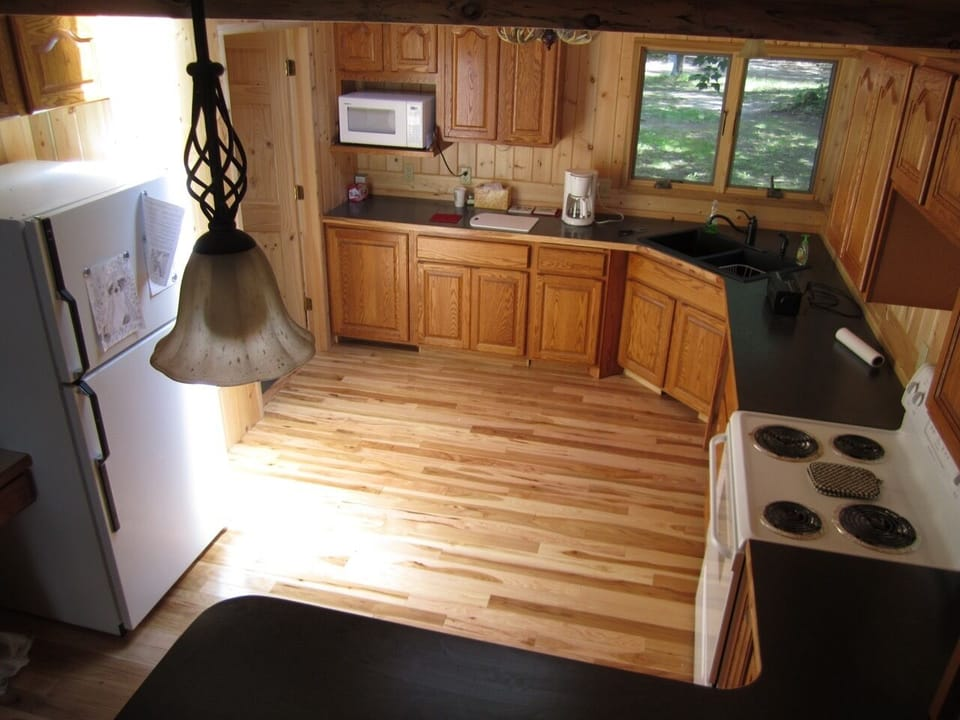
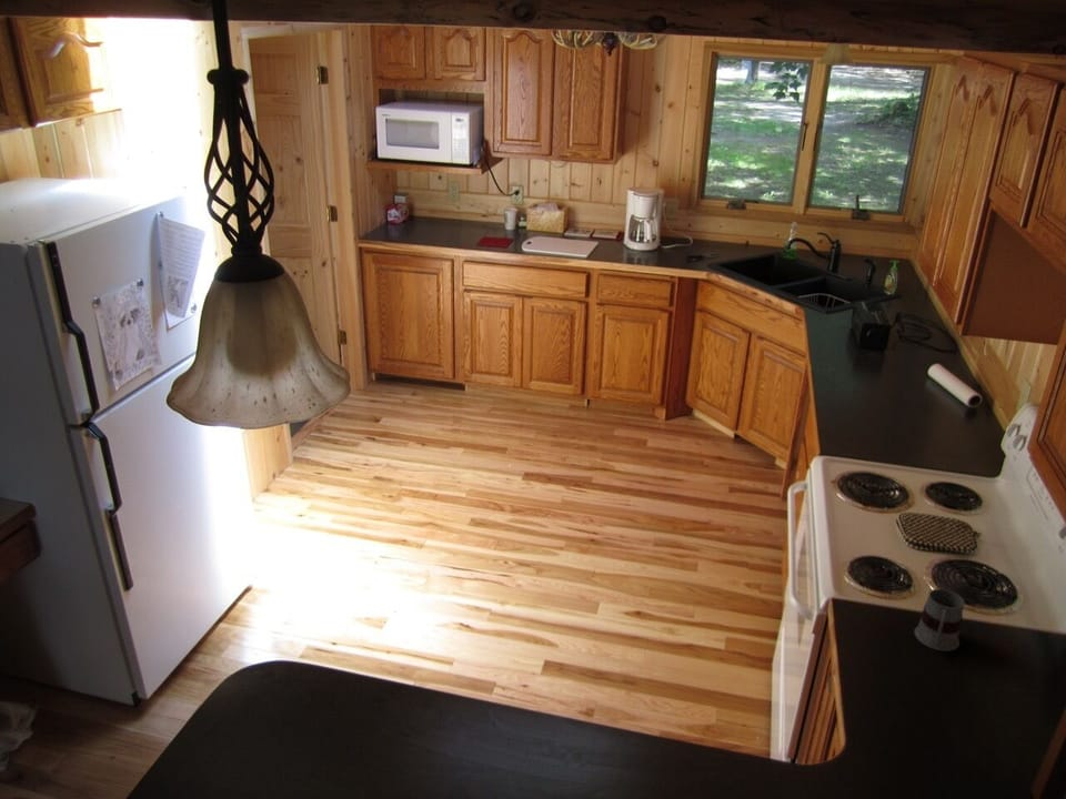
+ mug (941, 621)
